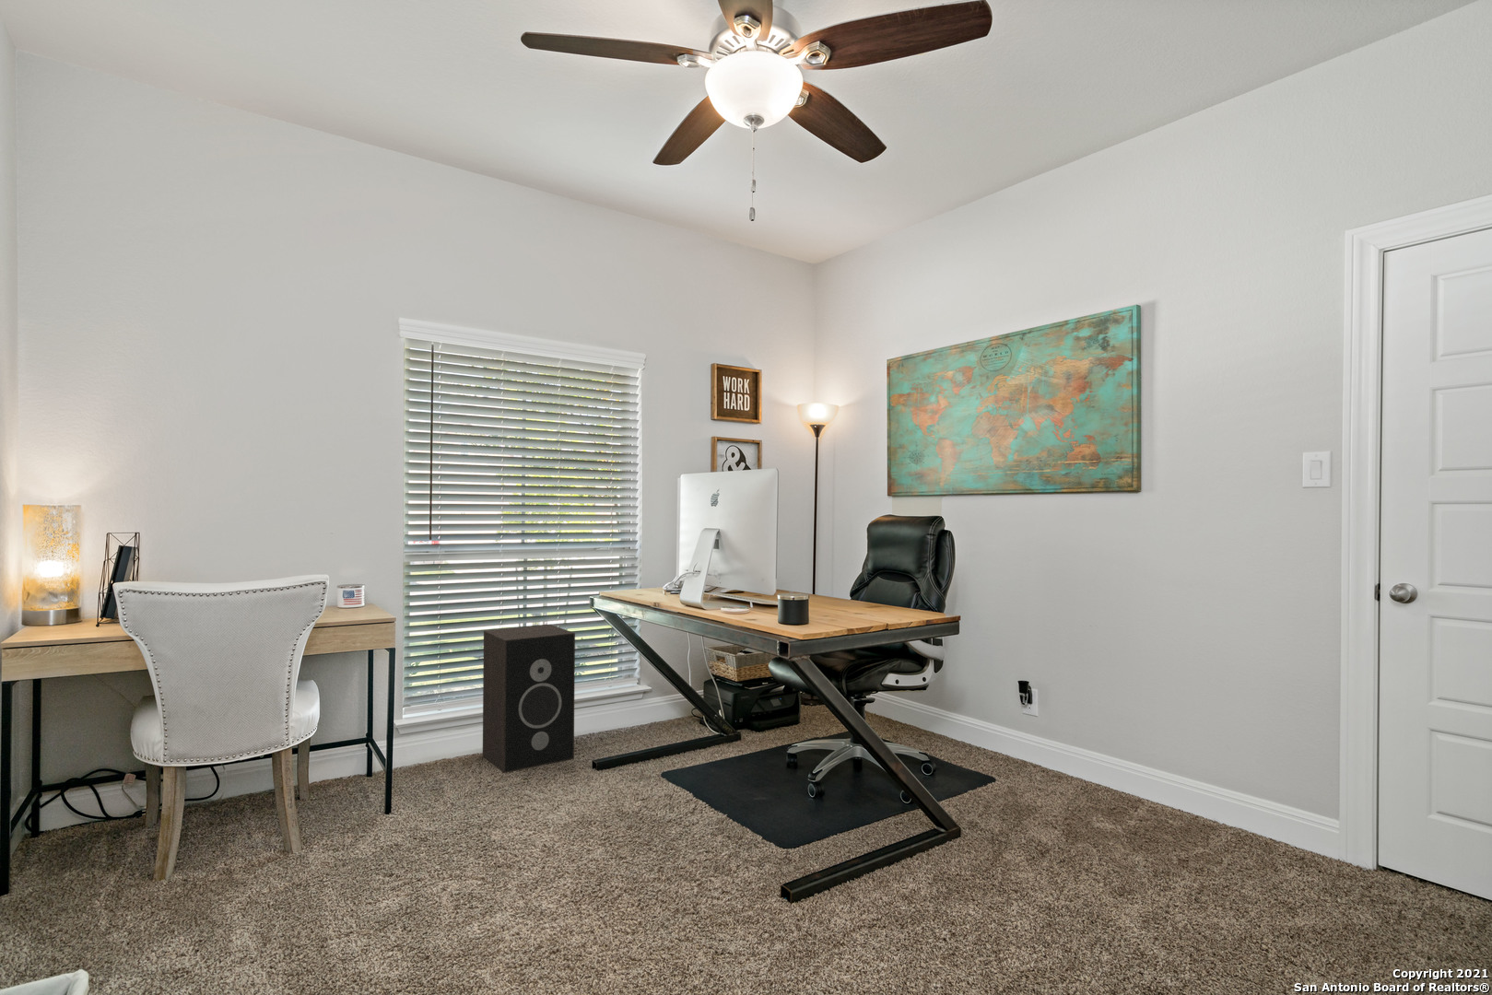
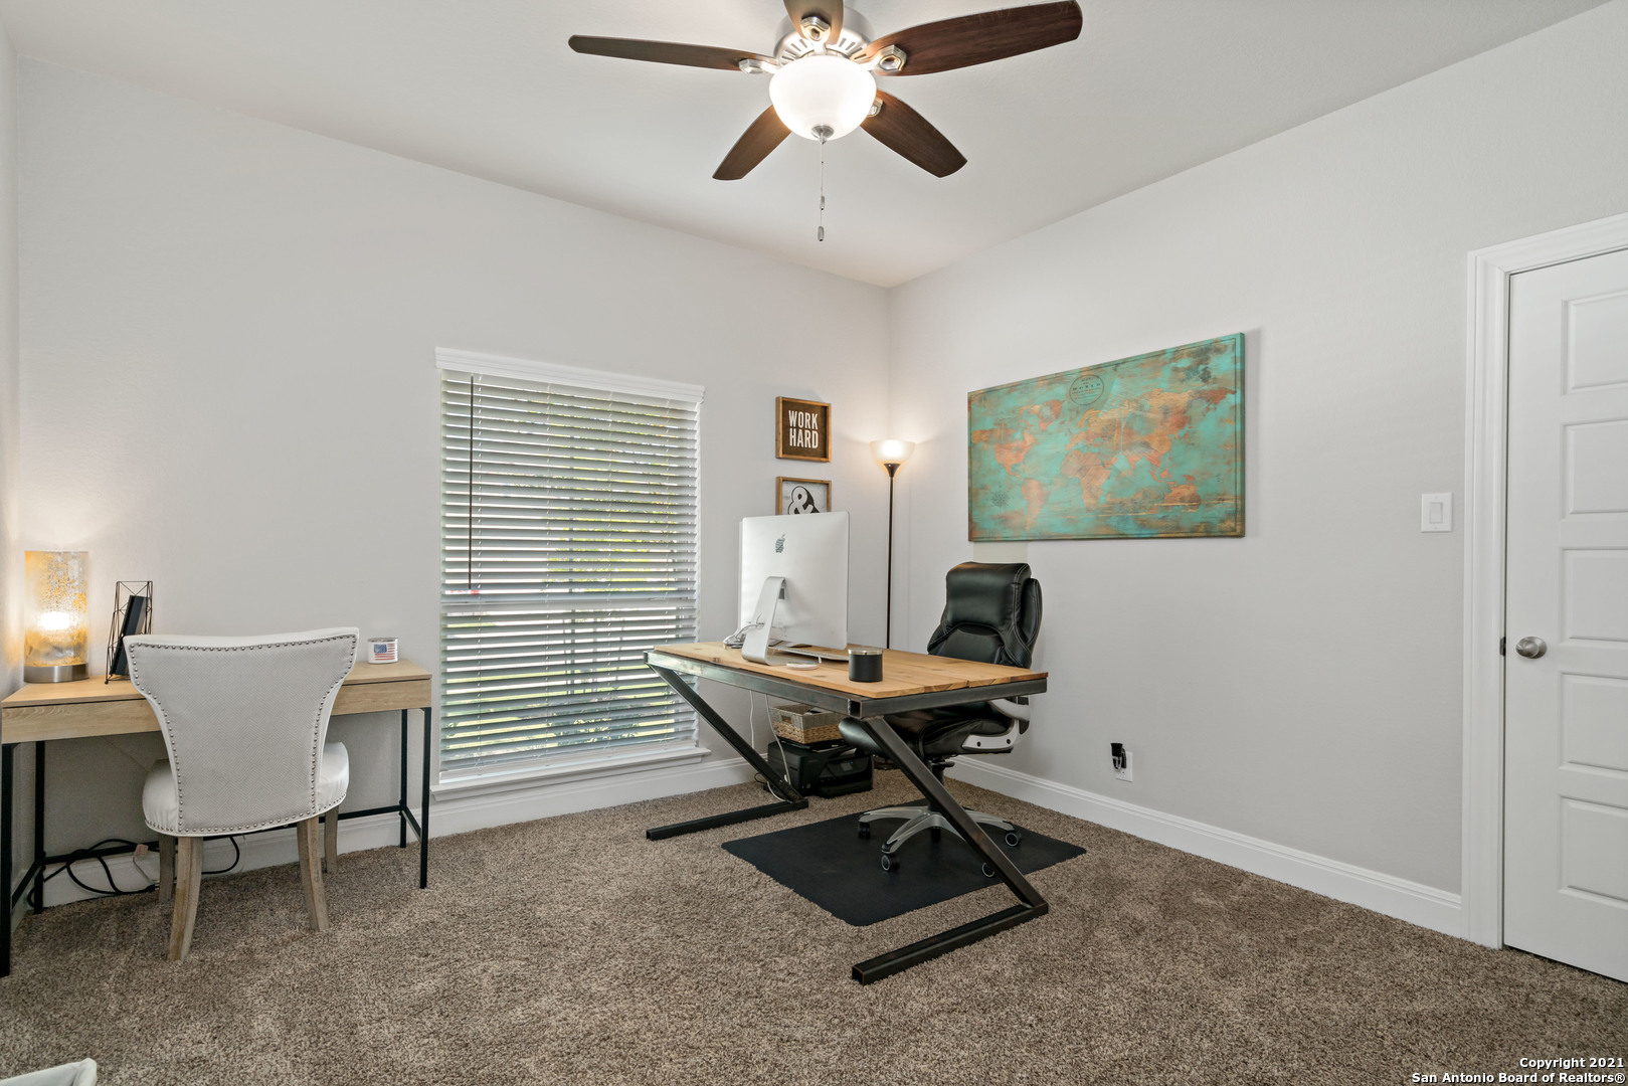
- speaker (528, 694)
